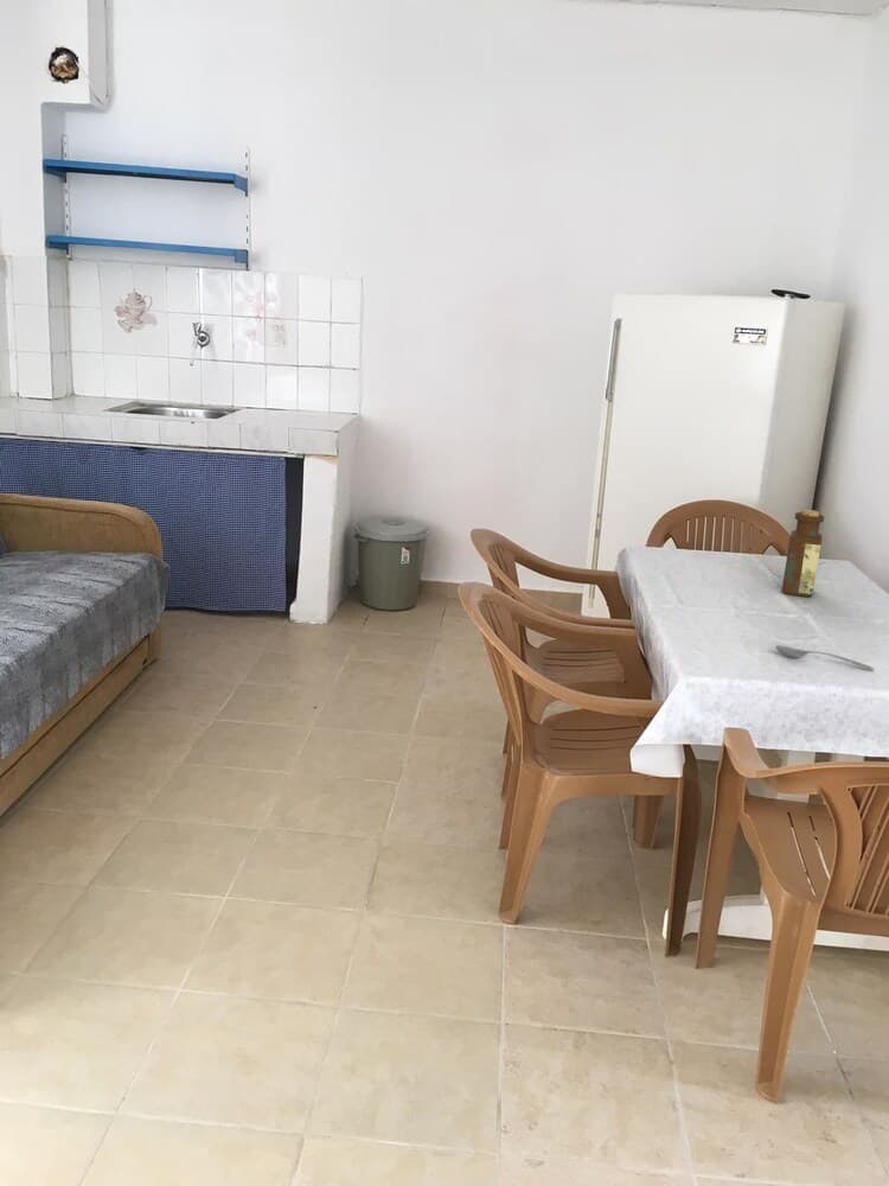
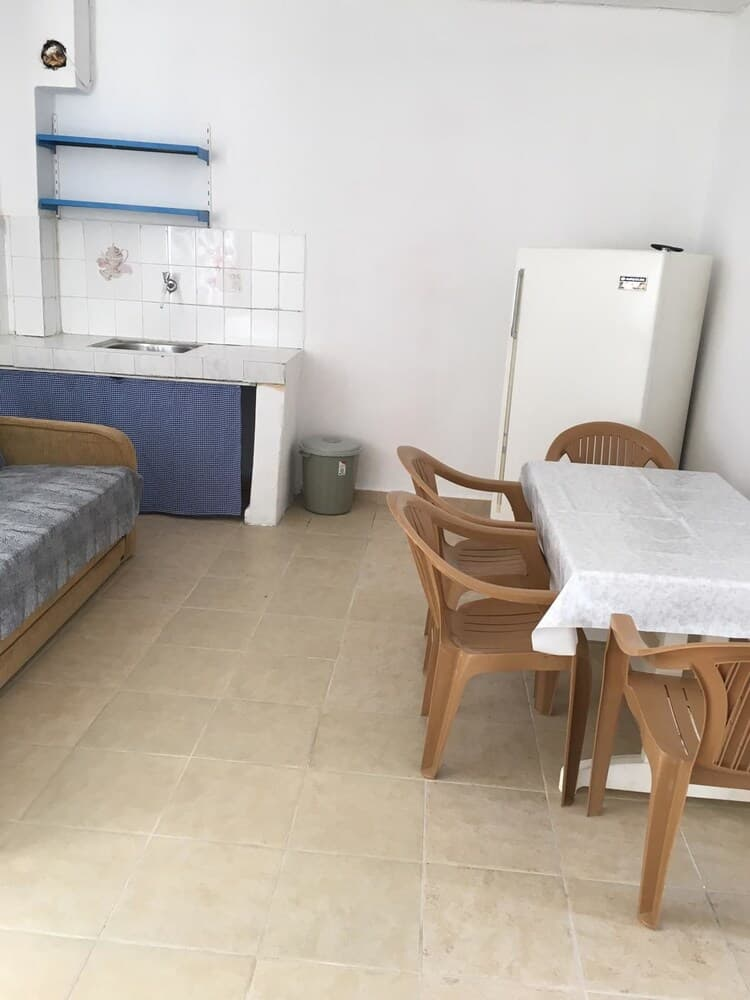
- bottle (804, 551)
- soupspoon (824, 653)
